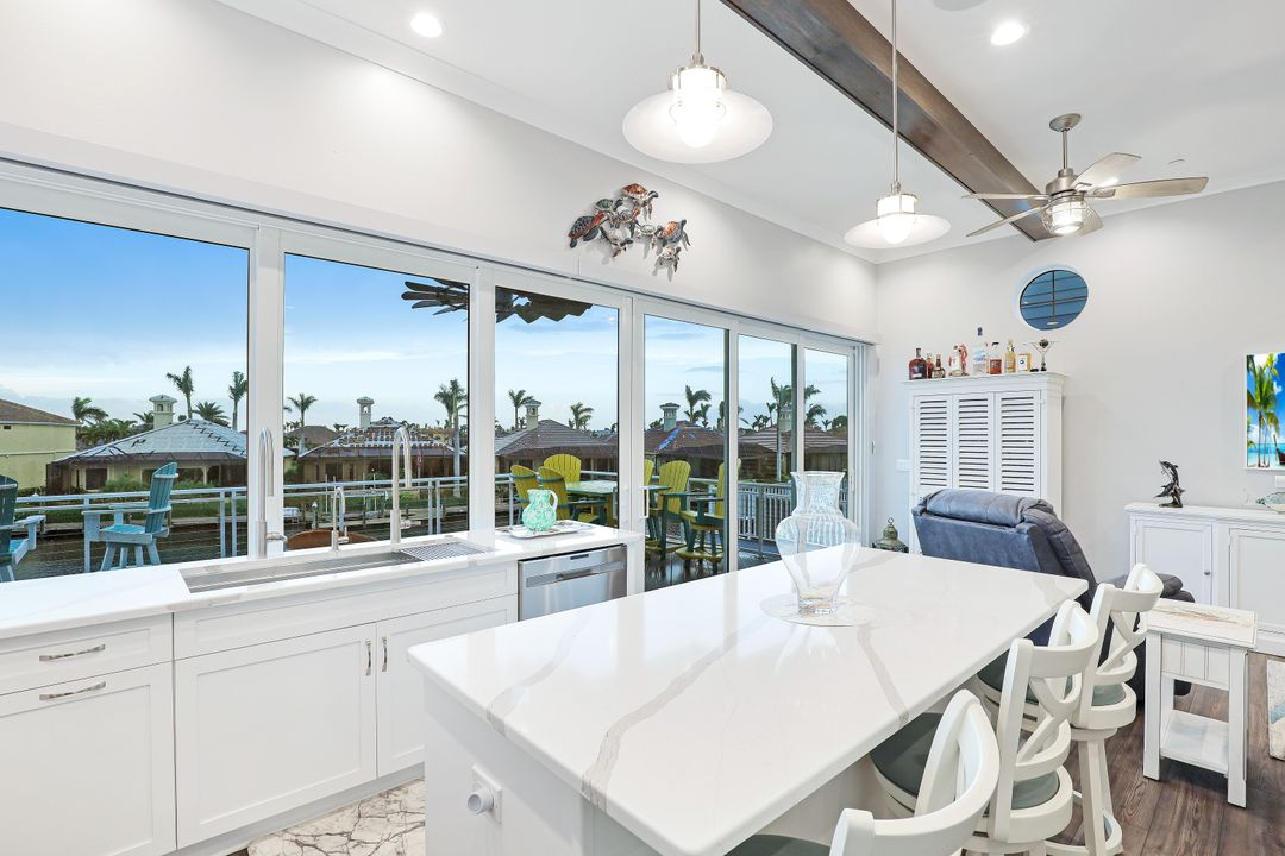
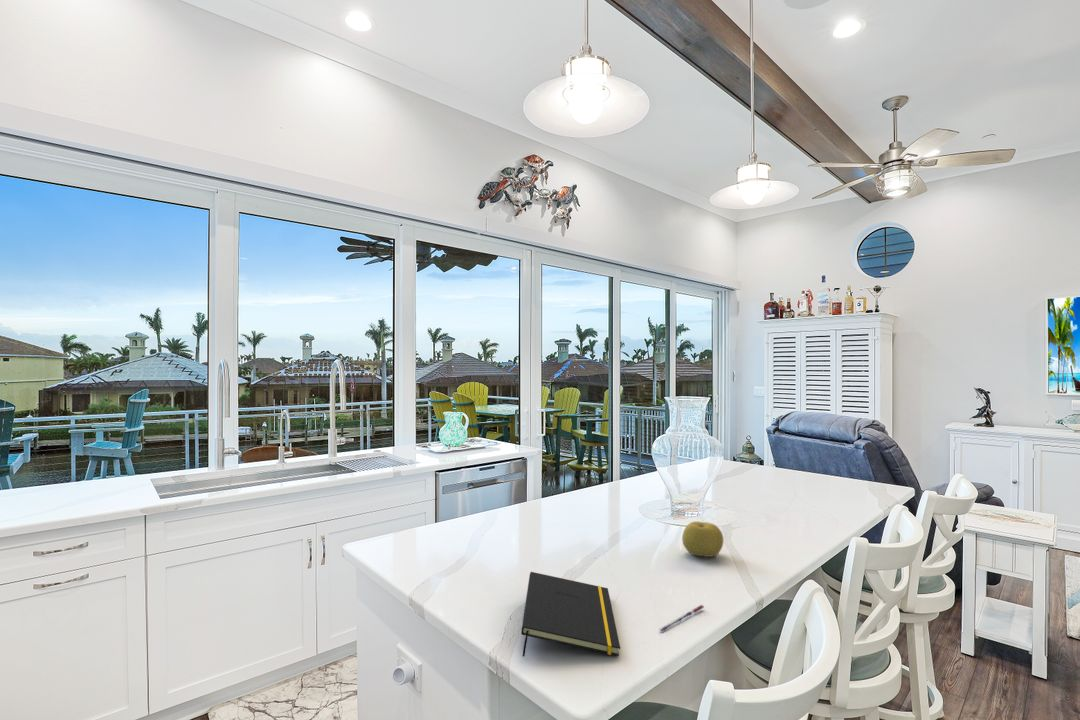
+ notepad (569, 608)
+ pen (682, 617)
+ fruit (702, 538)
